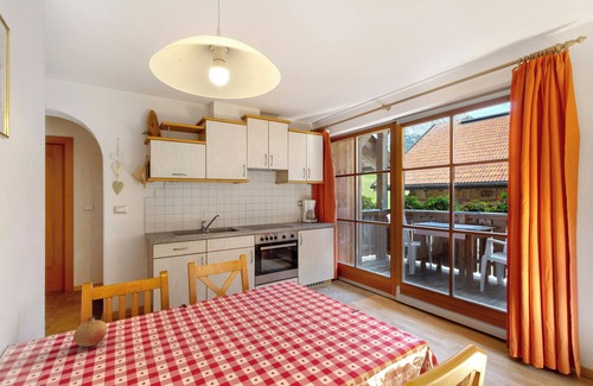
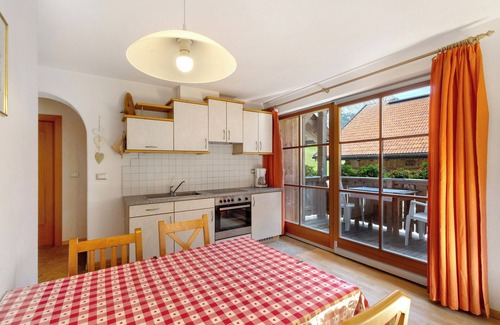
- fruit (90, 330)
